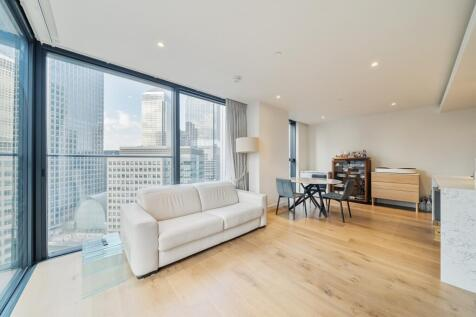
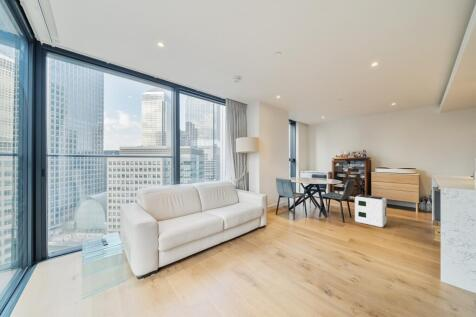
+ air purifier (370, 210)
